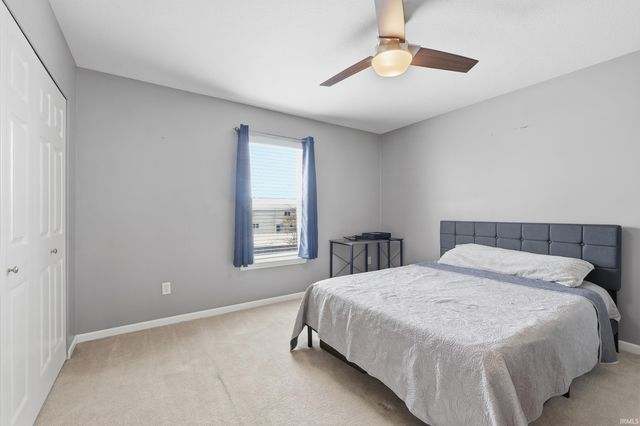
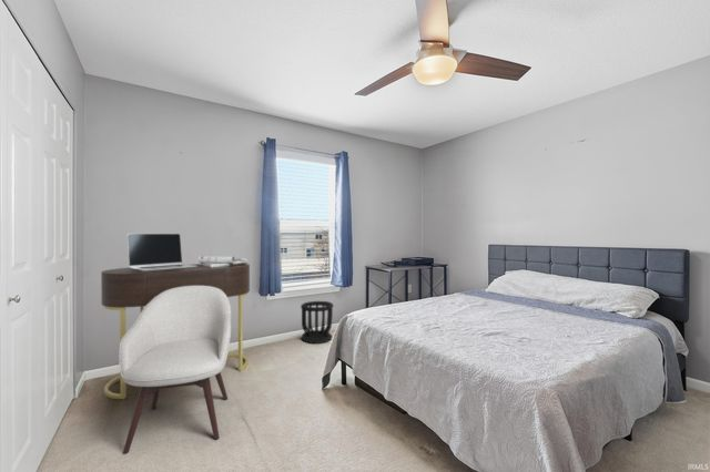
+ chair (183, 356)
+ wastebasket (316, 321)
+ desk (182, 286)
